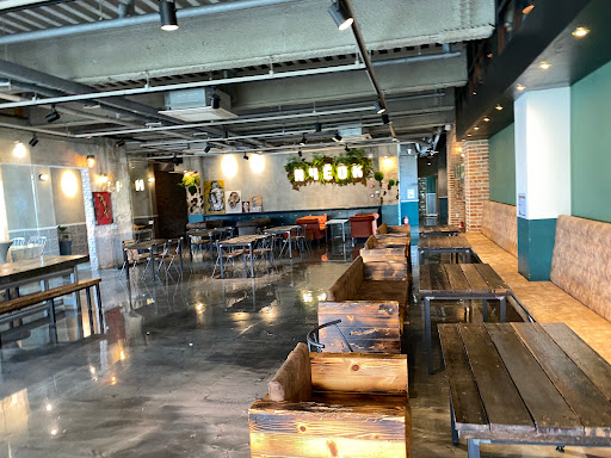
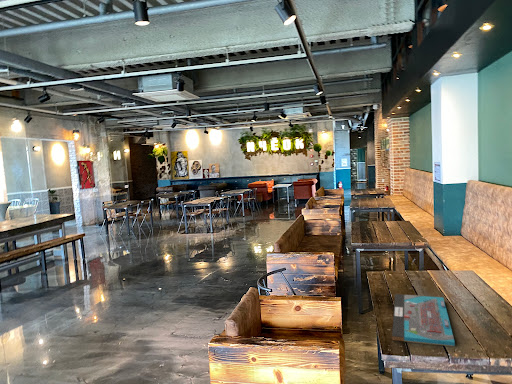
+ board game (420, 315)
